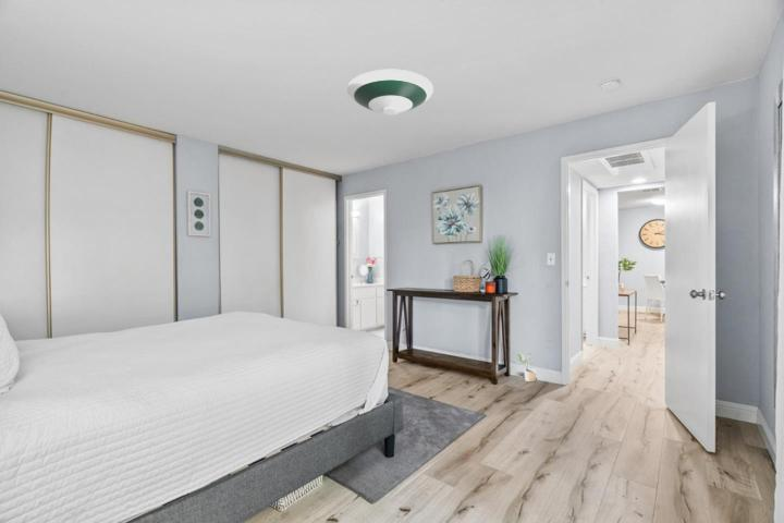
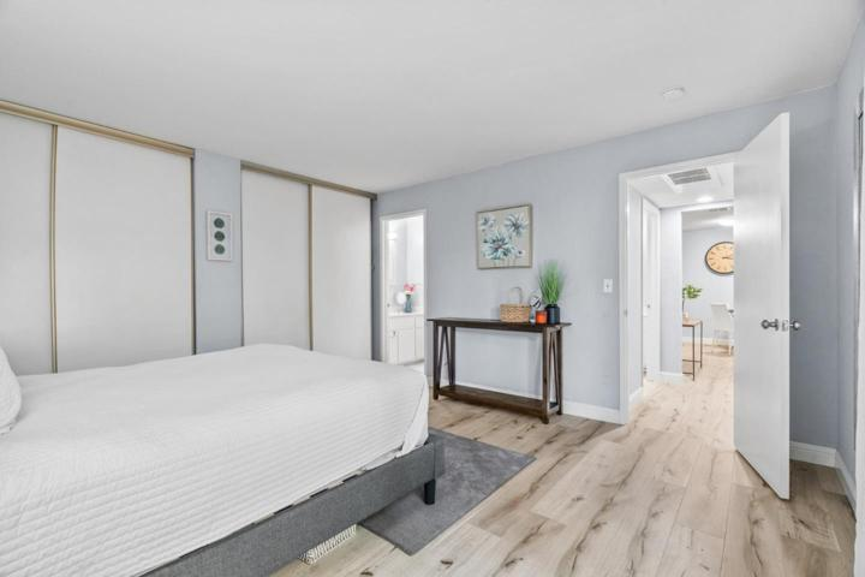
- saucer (390, 101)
- potted plant (526, 366)
